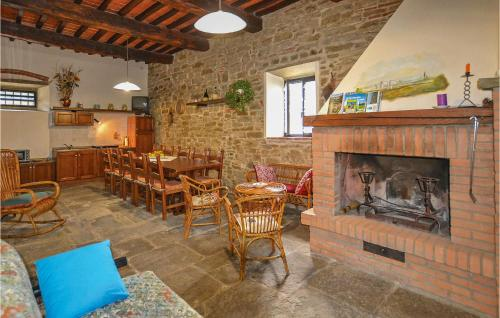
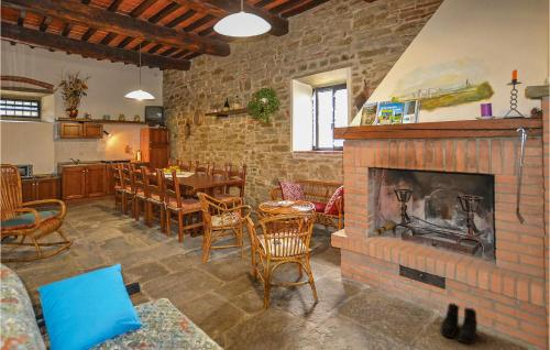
+ boots (458, 320)
